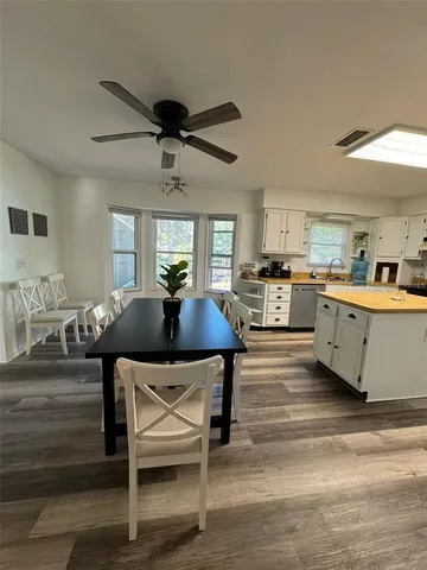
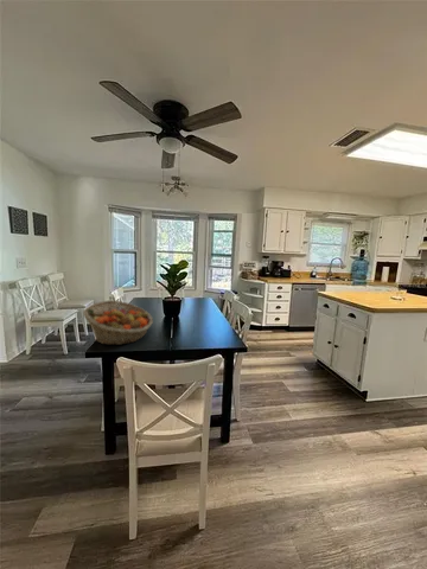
+ fruit basket (120, 320)
